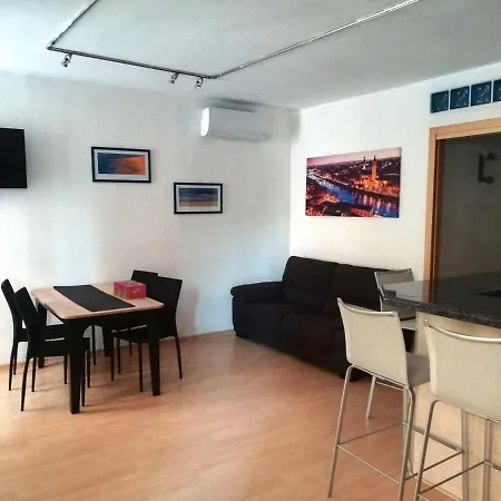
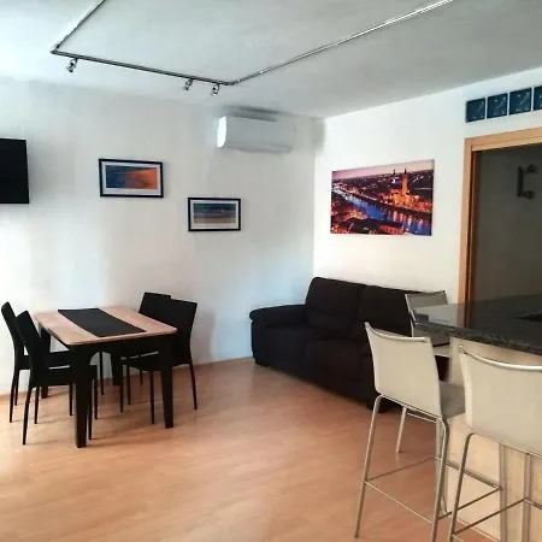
- tissue box (129, 288)
